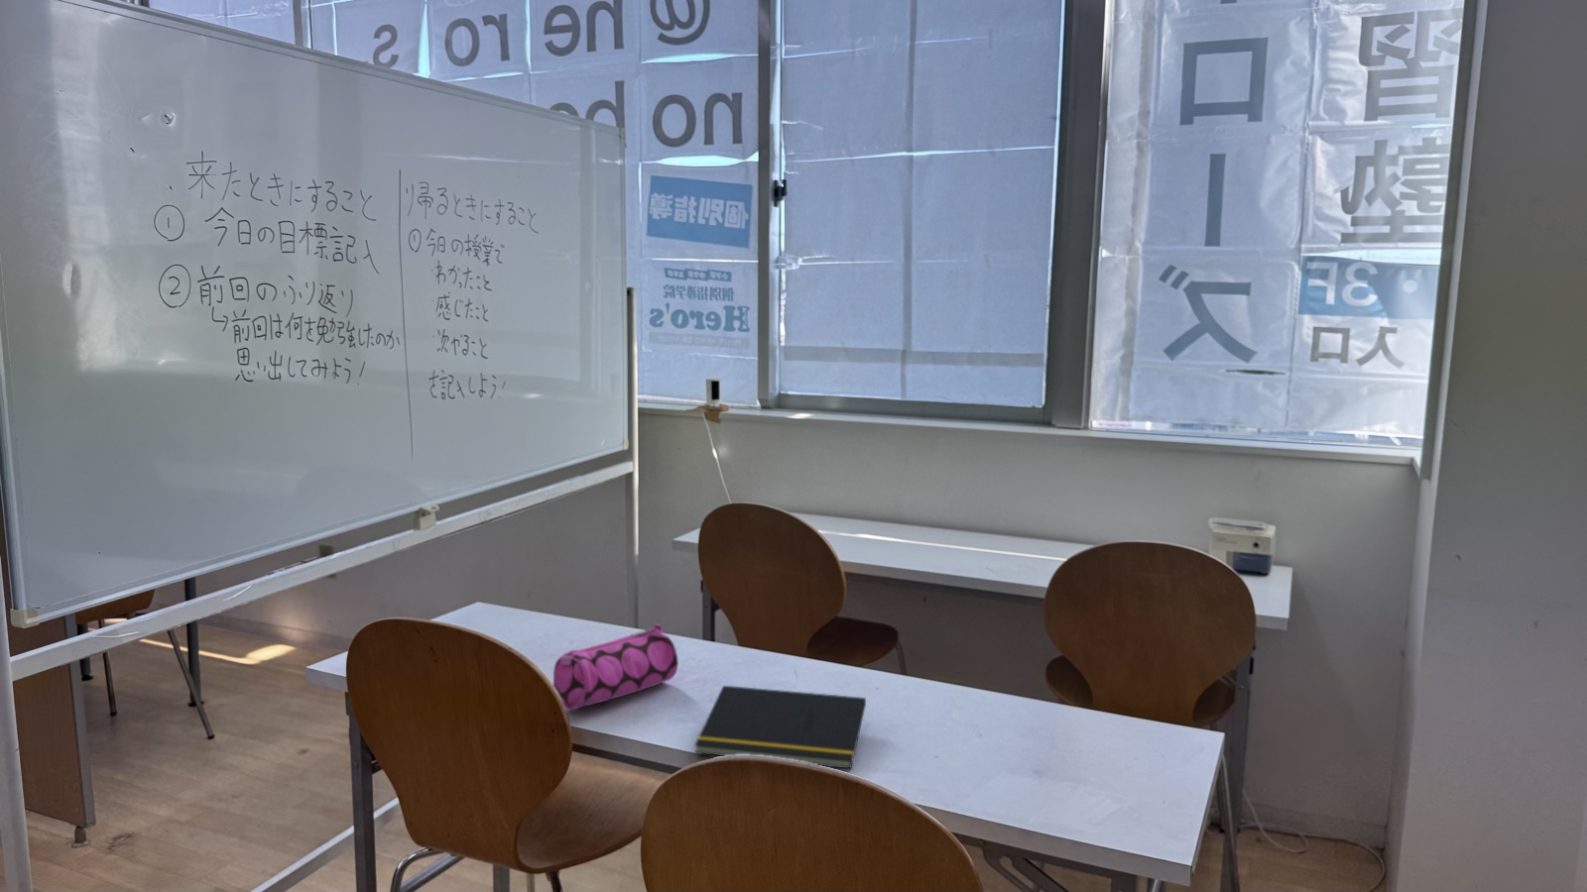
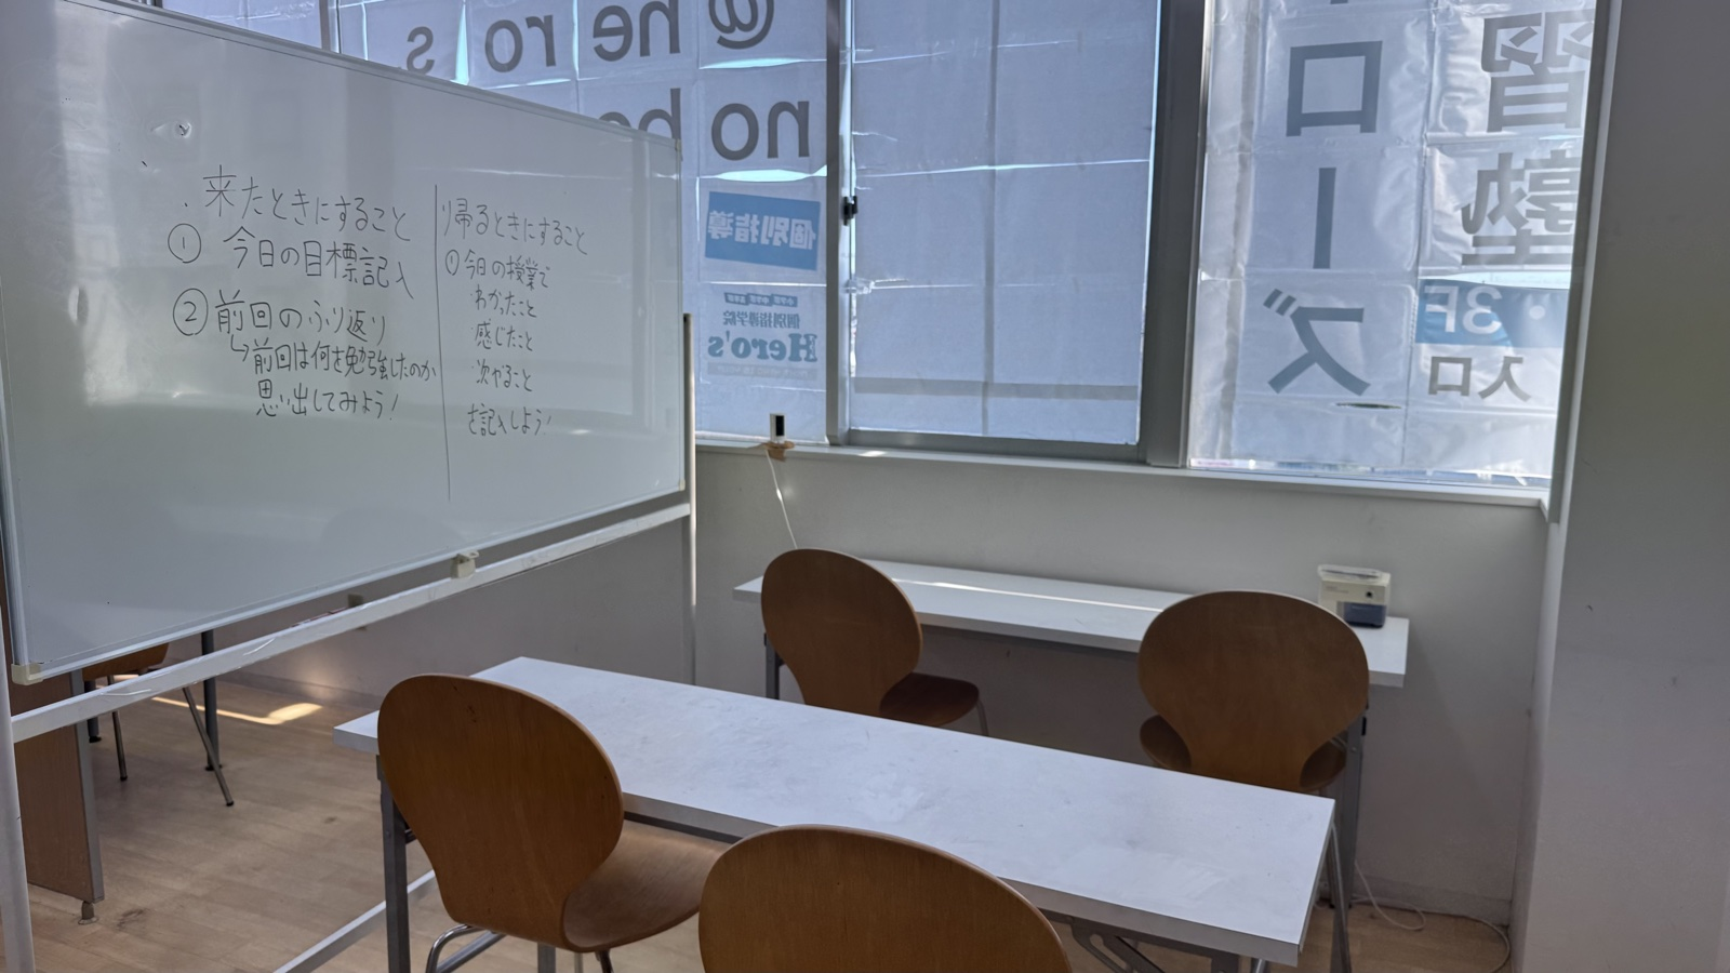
- notepad (783, 723)
- pencil case (615, 665)
